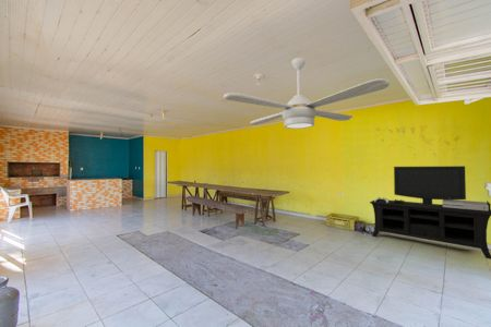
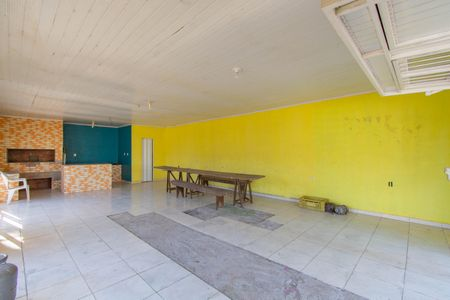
- ceiling fan (298, 93)
- media console (423, 204)
